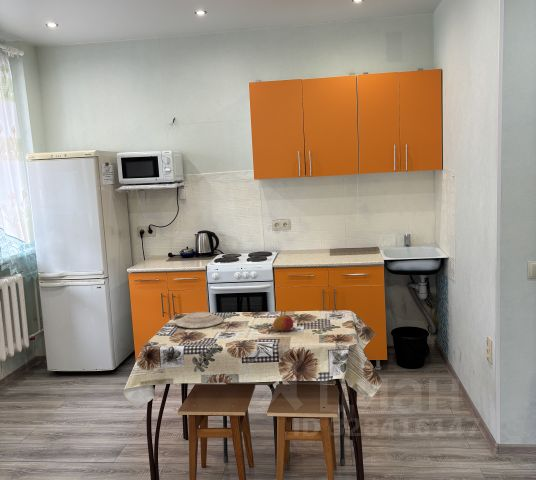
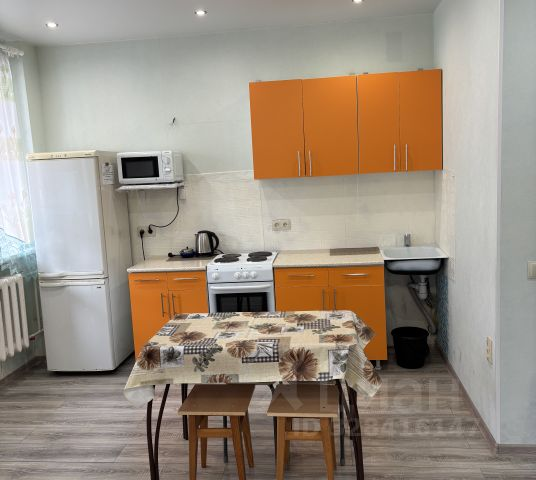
- fruit (283, 322)
- plate (199, 318)
